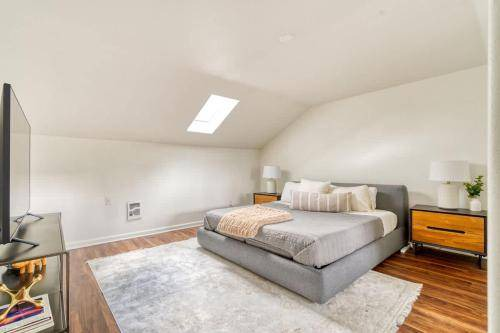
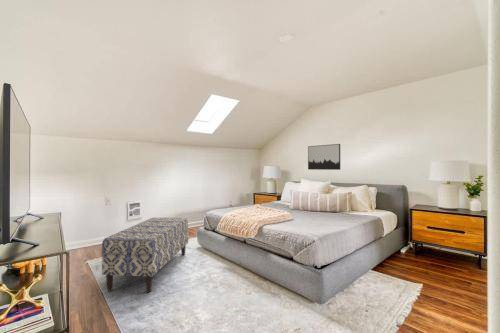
+ wall art (323, 157)
+ bench (152, 248)
